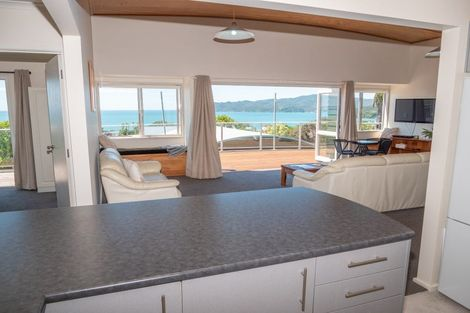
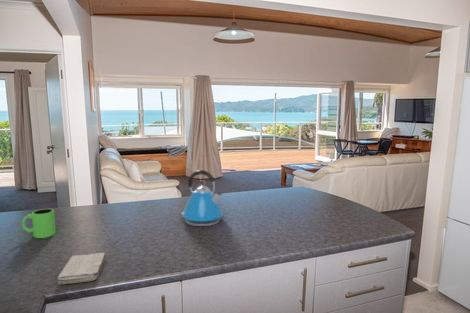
+ washcloth (83, 266)
+ mug (38, 223)
+ kettle (201, 195)
